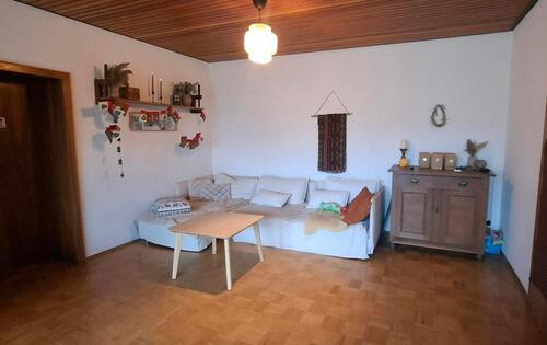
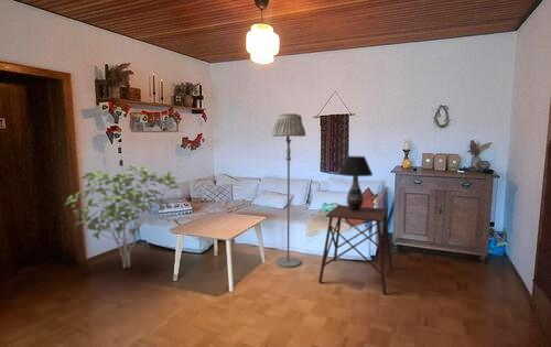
+ shrub (127, 216)
+ table lamp (355, 183)
+ floor lamp (288, 189)
+ side table (358, 243)
